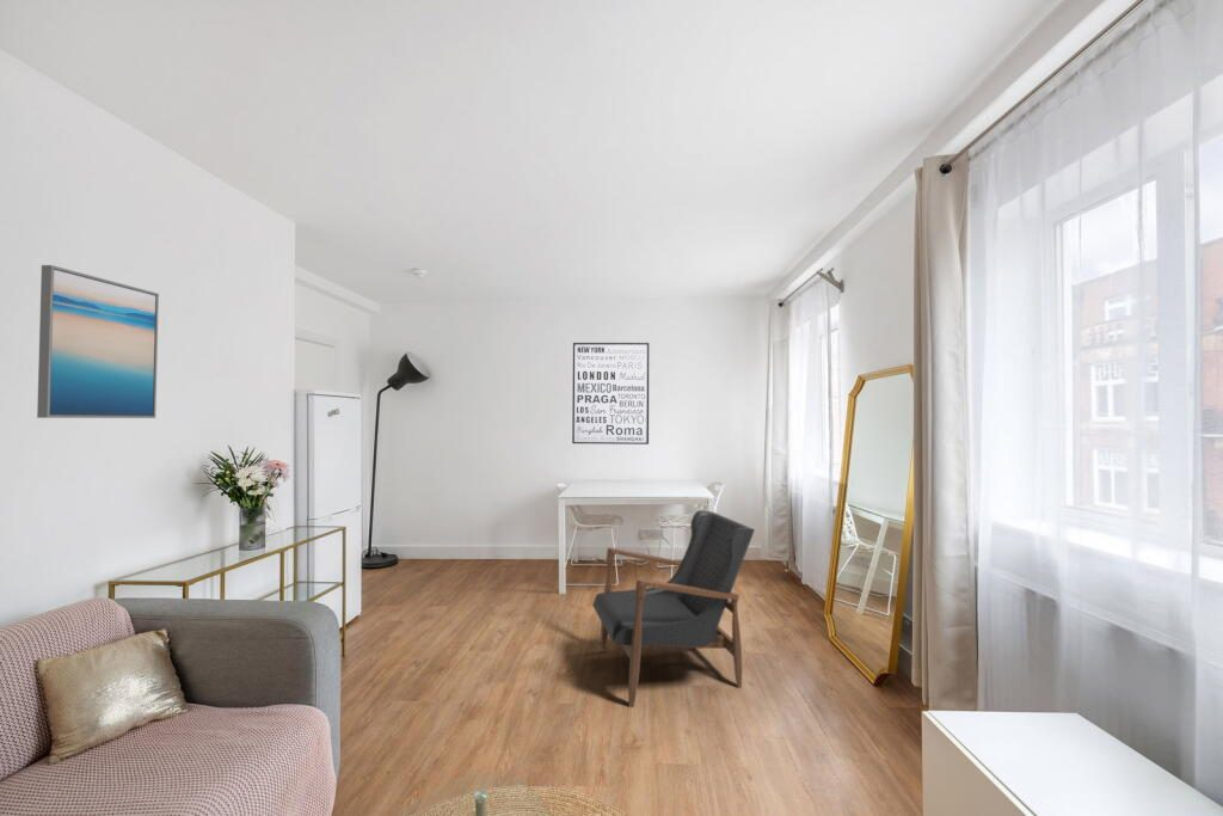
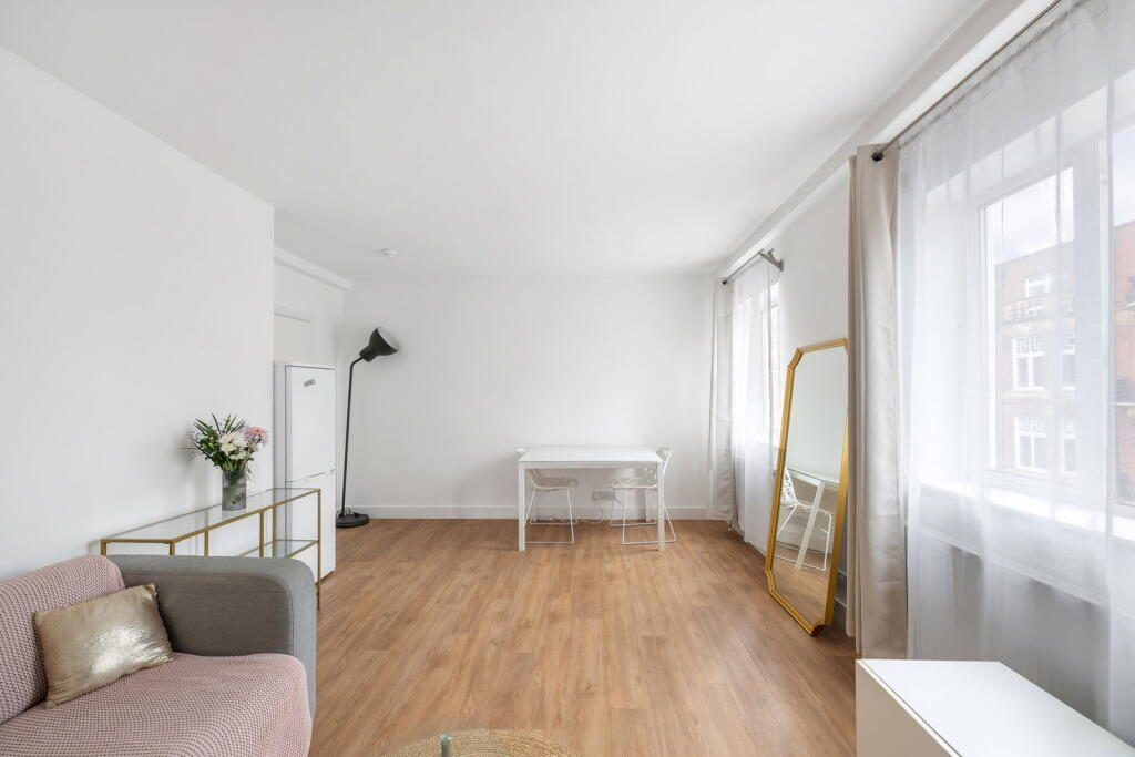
- armchair (670, 595)
- wall art (610, 393)
- wall art (104, 349)
